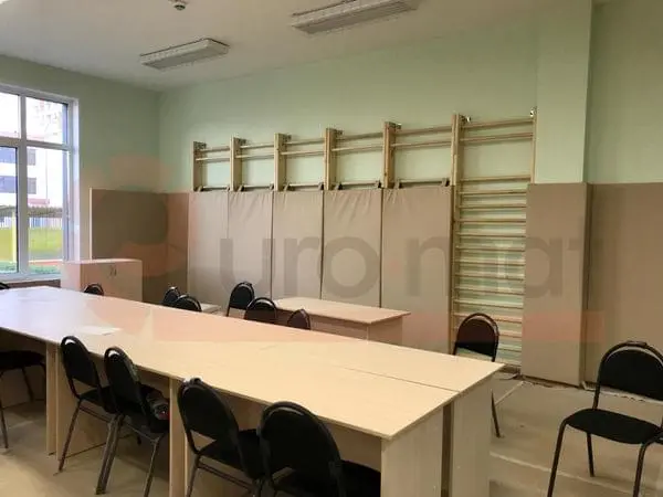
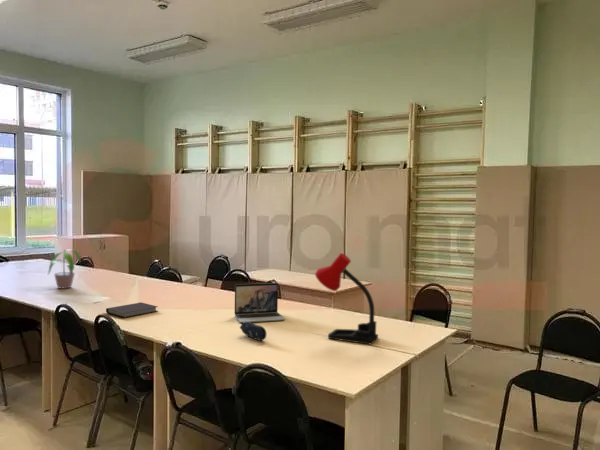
+ potted plant (64, 269)
+ notebook (132, 309)
+ pencil case (253, 331)
+ desk lamp (339, 287)
+ laptop (259, 302)
